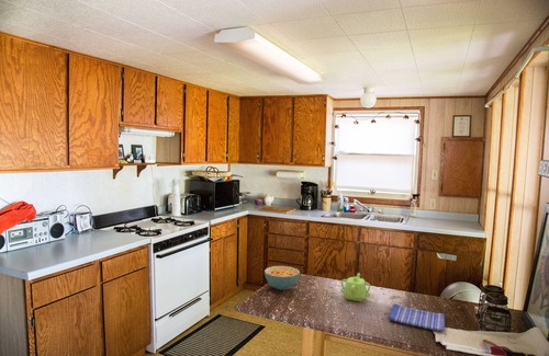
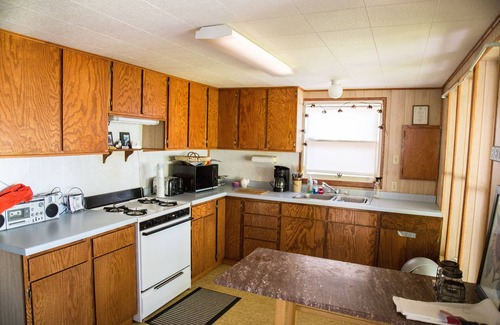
- teapot (355, 287)
- cereal bowl (281, 279)
- dish towel (416, 317)
